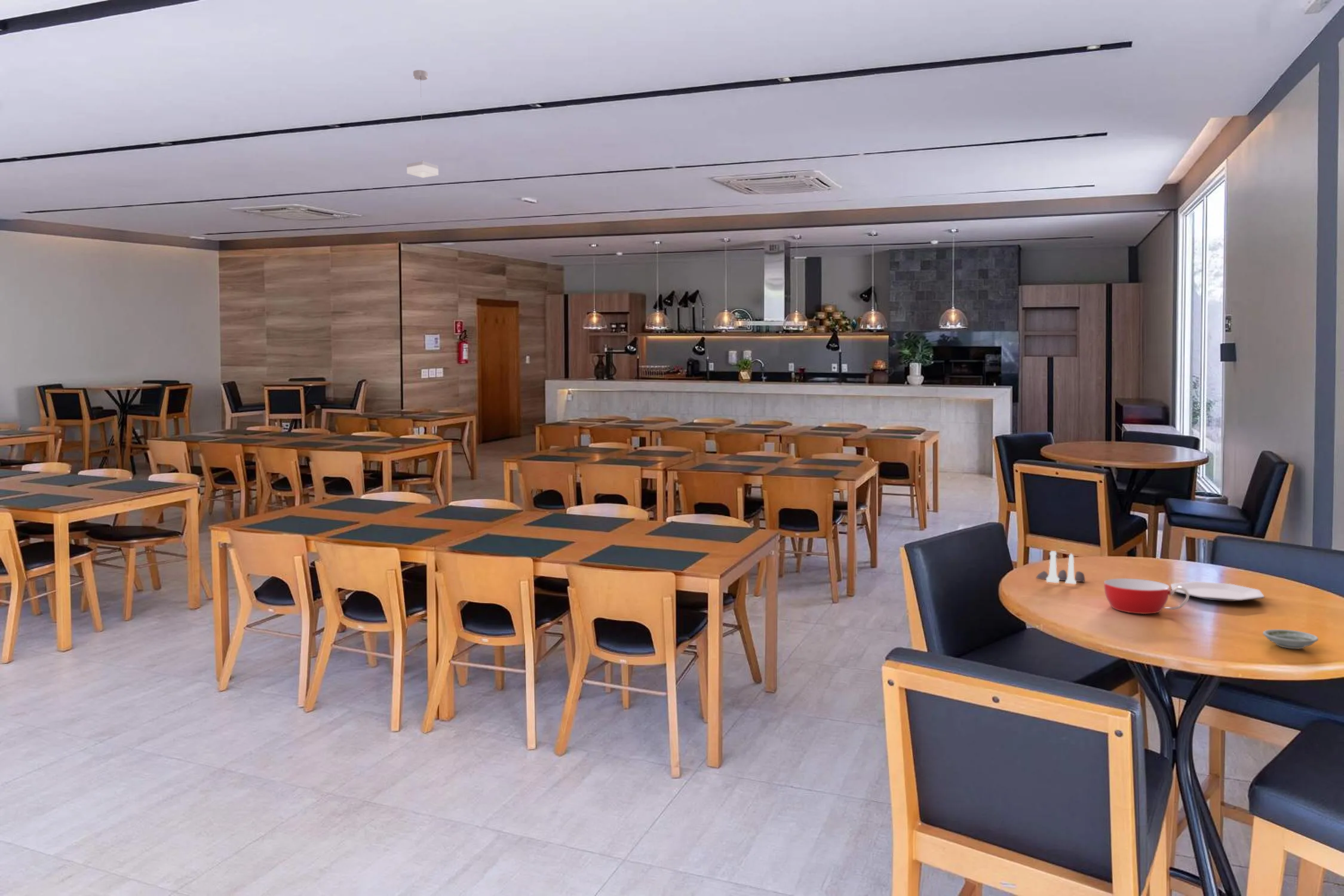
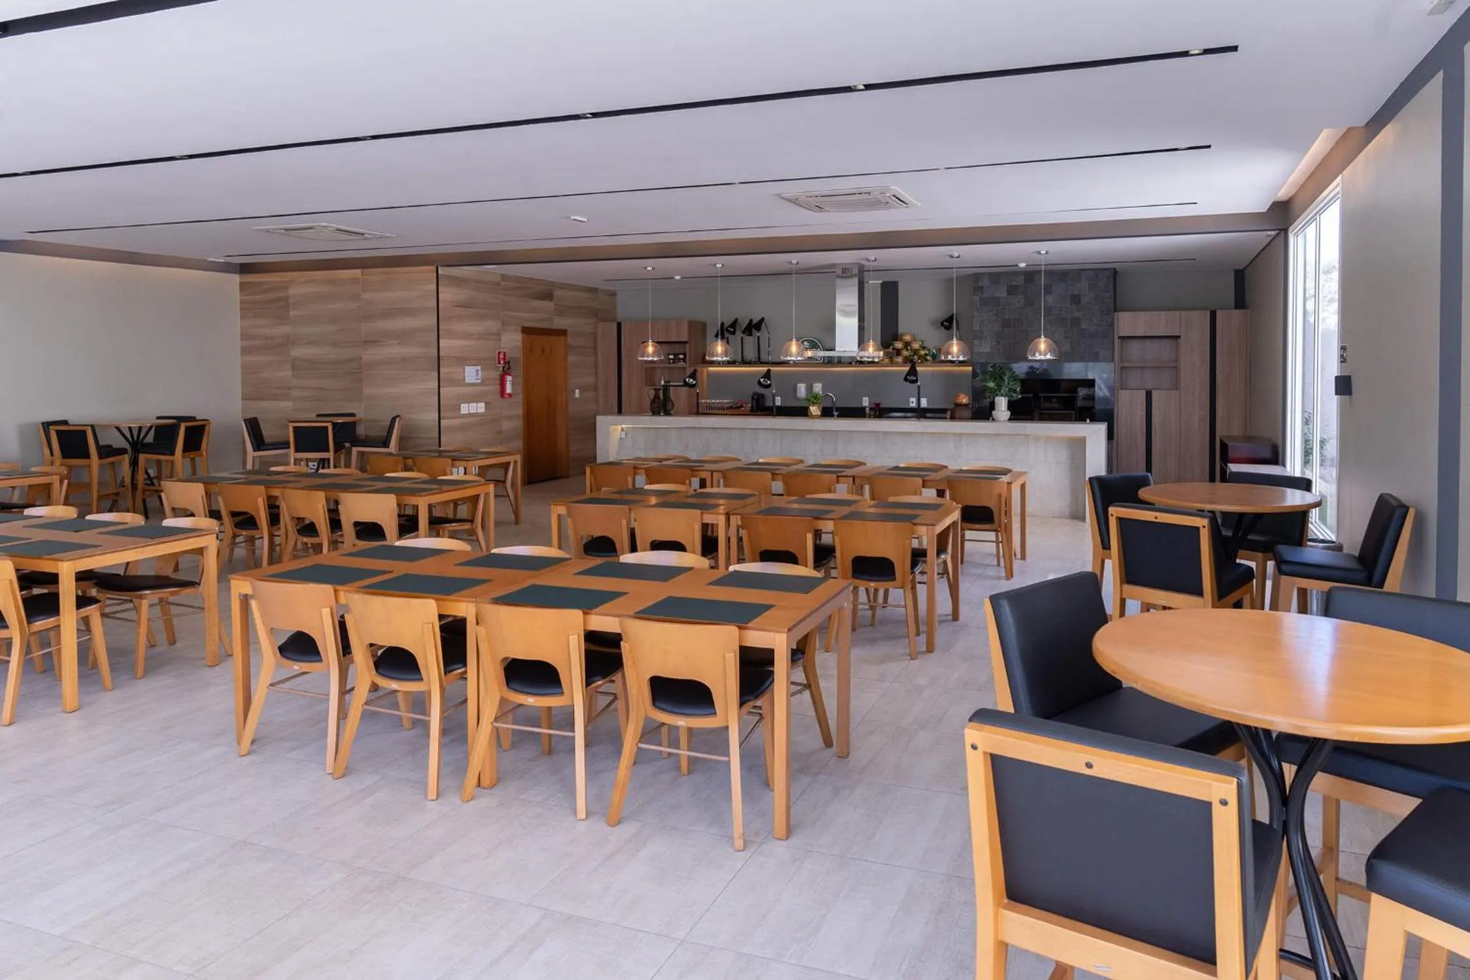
- saucer (1290, 640)
- plate (1216, 593)
- salt and pepper shaker set (1055, 565)
- pendant lamp (421, 121)
- bowl (1145, 597)
